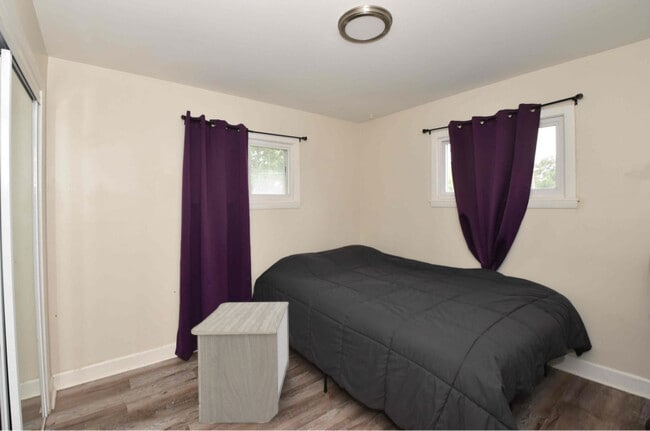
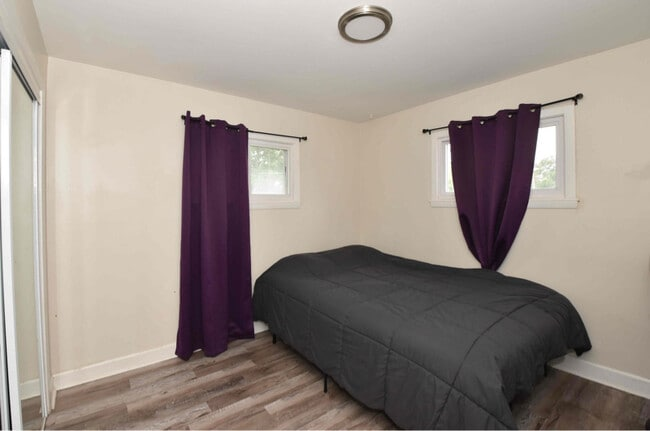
- nightstand (245, 355)
